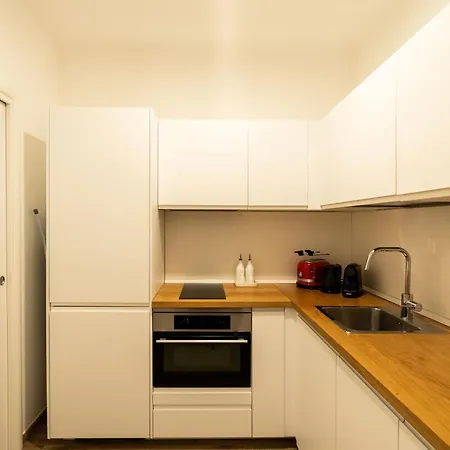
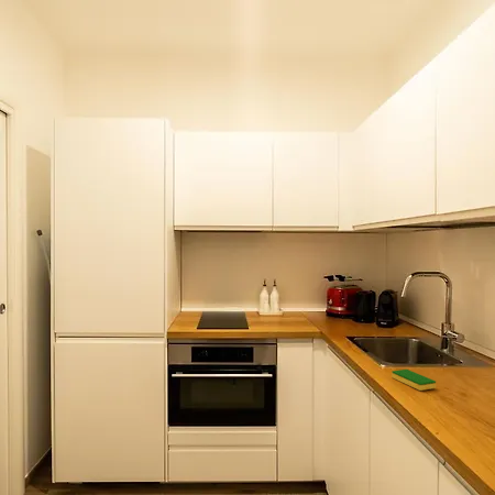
+ dish sponge (413, 378)
